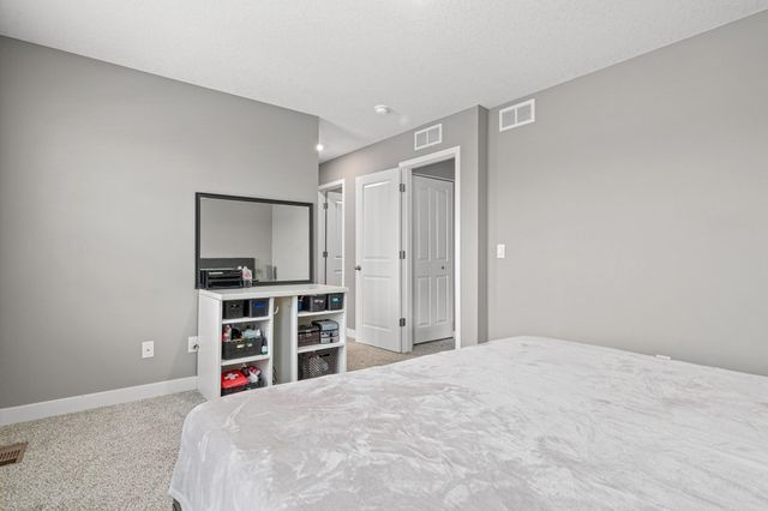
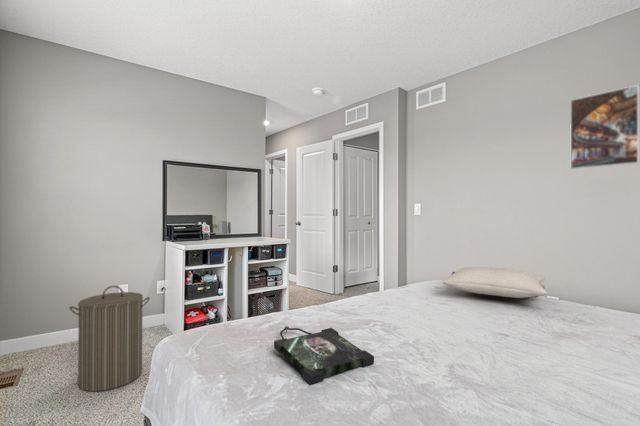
+ laundry hamper (111, 331)
+ pillow (495, 282)
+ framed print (602, 129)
+ photo frame (310, 344)
